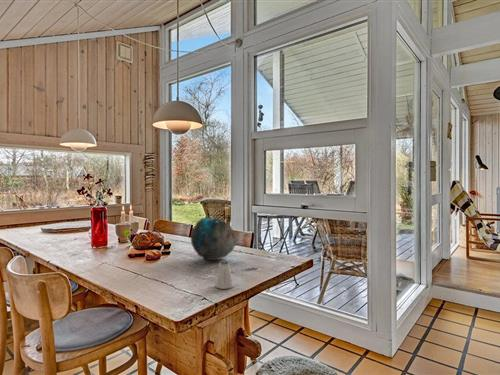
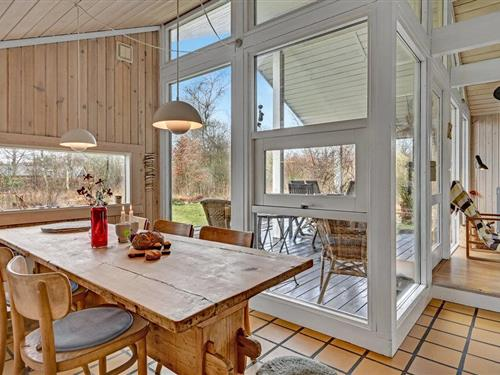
- saltshaker (224, 273)
- decorative bowl (214, 237)
